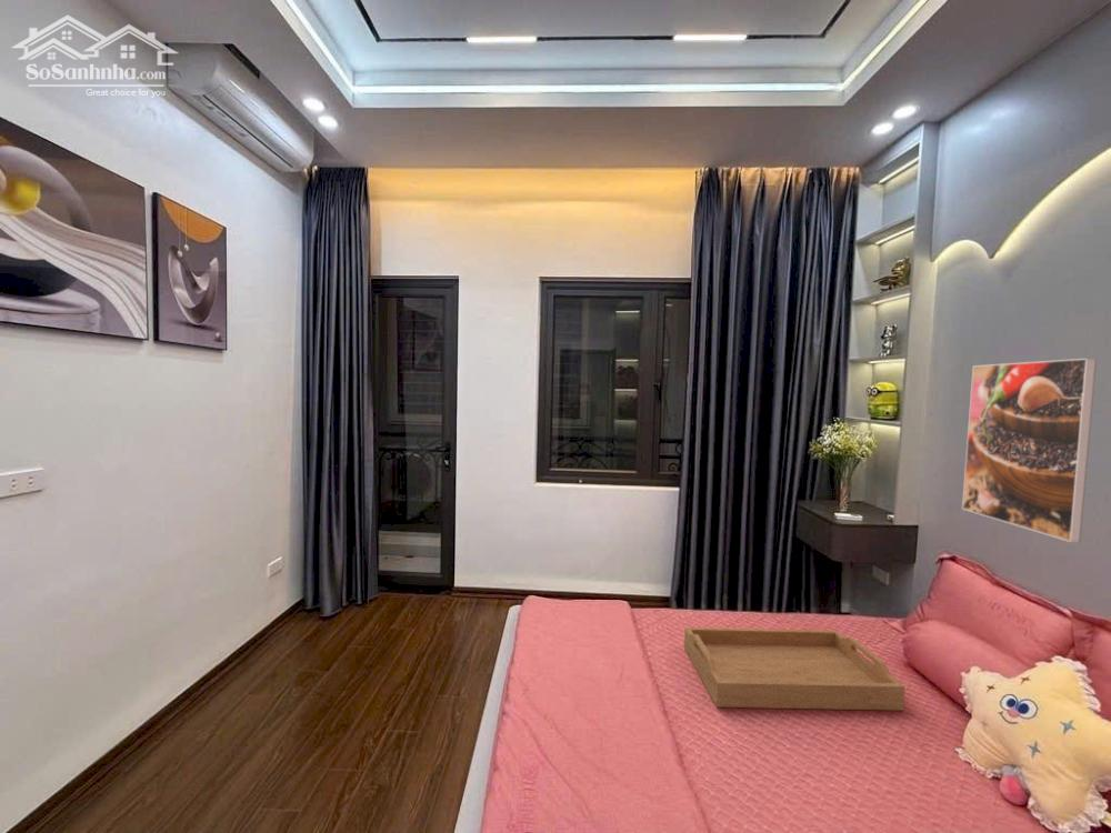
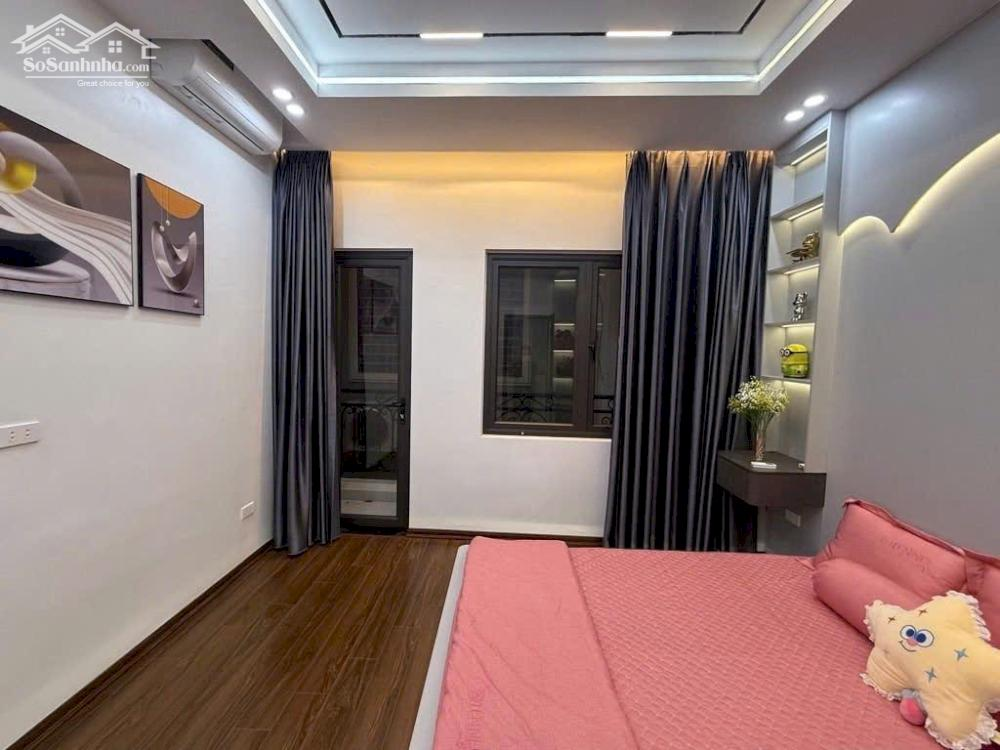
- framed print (1020, 443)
- serving tray (783, 661)
